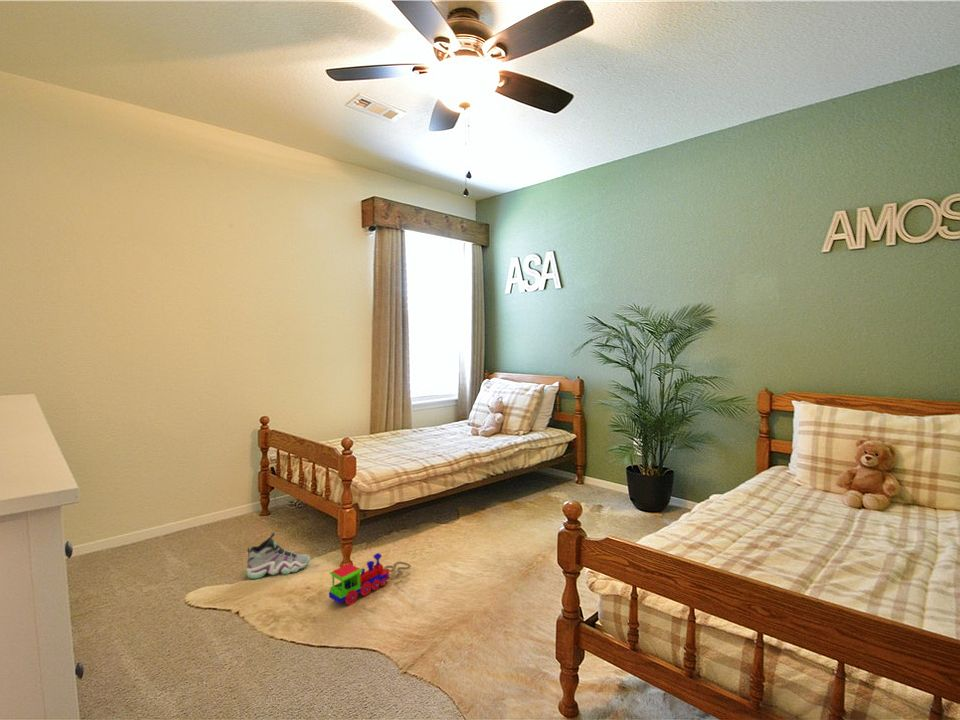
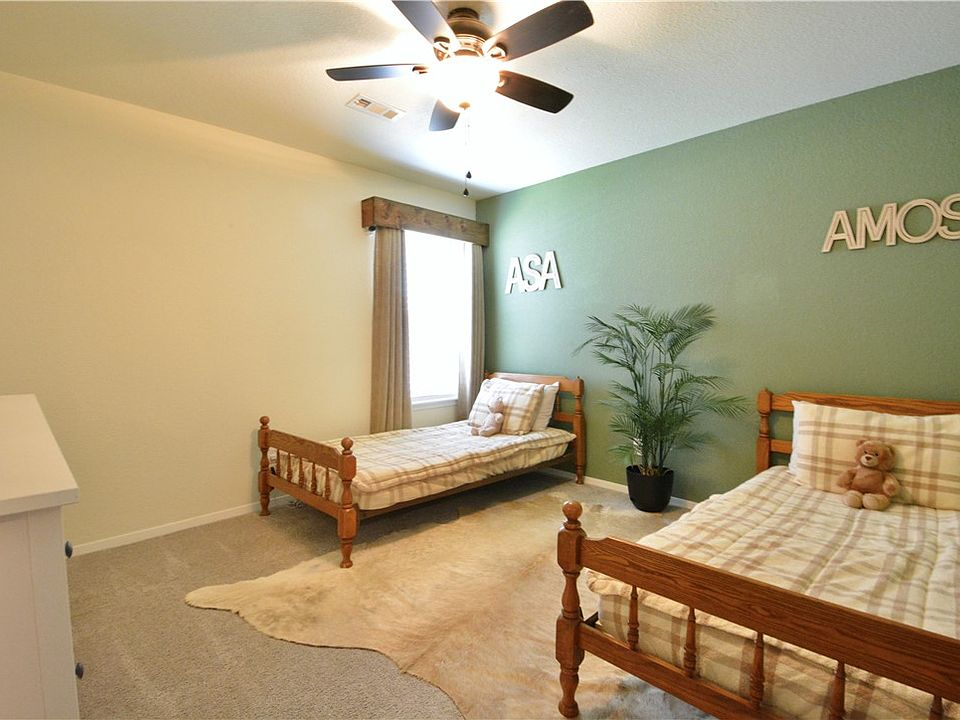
- toy train (374, 573)
- sneaker (278, 551)
